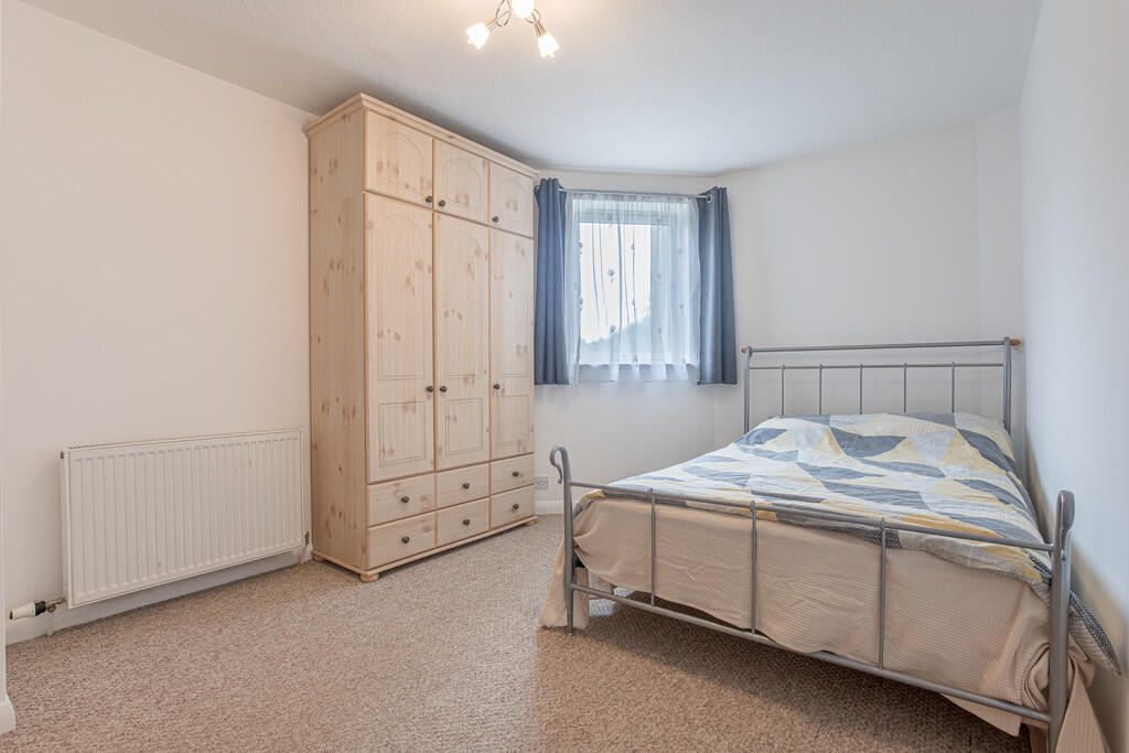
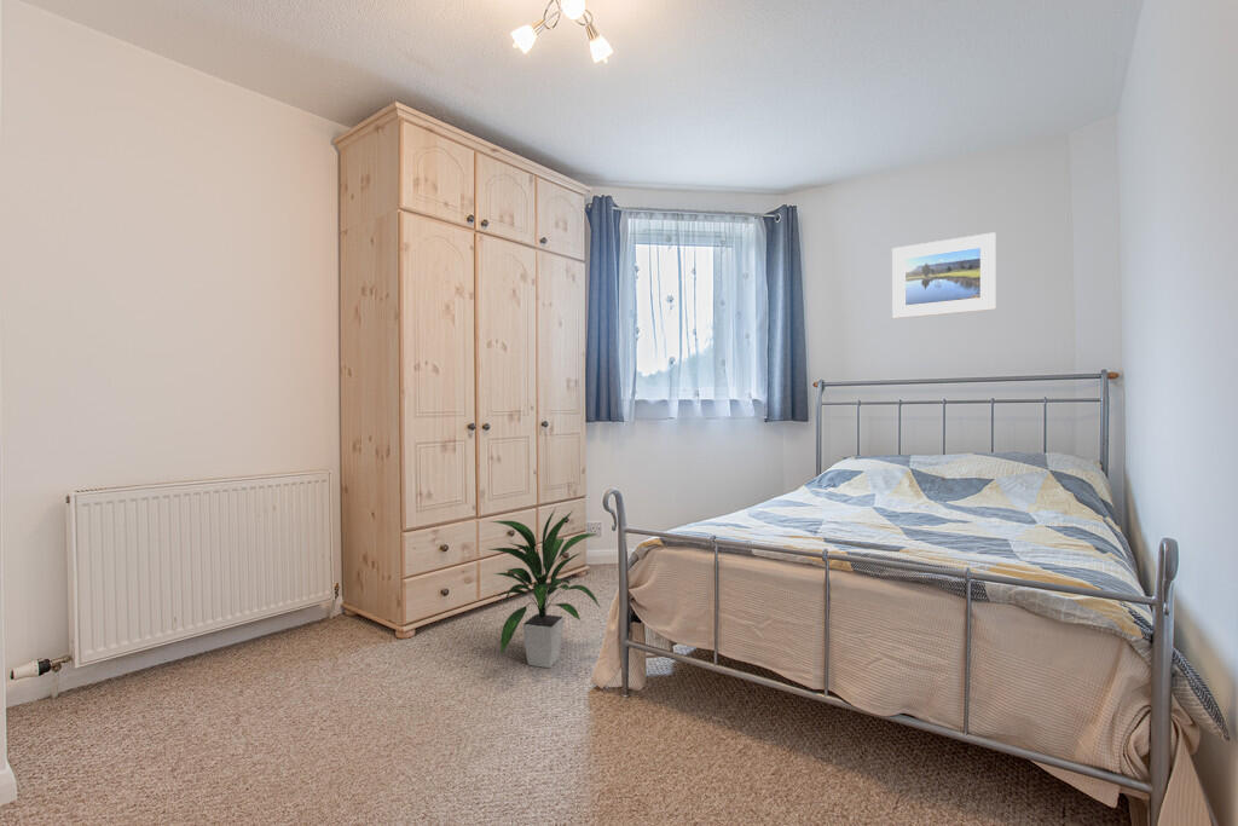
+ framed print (941, 277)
+ indoor plant (538, 584)
